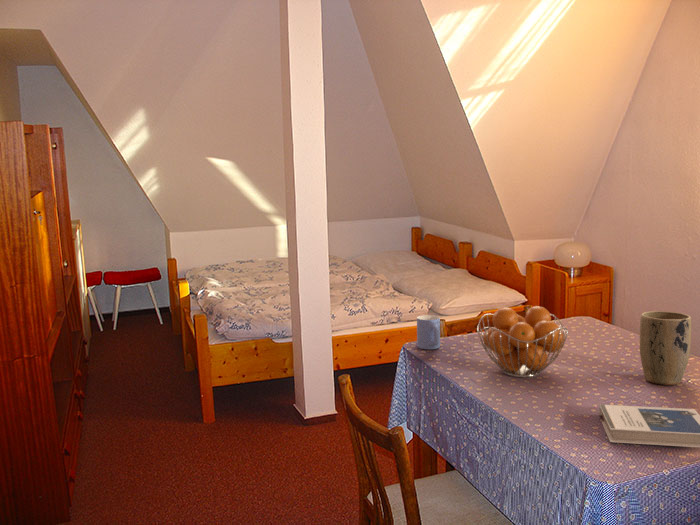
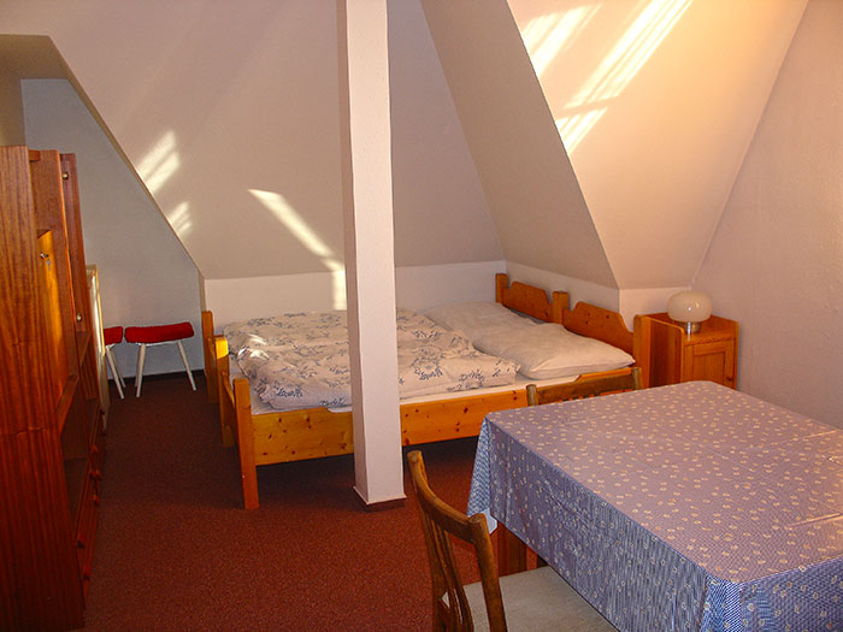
- mug (429, 333)
- hardback book (653, 425)
- fruit basket (521, 339)
- plant pot (664, 348)
